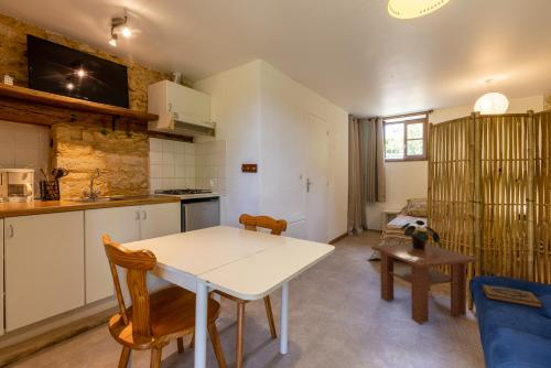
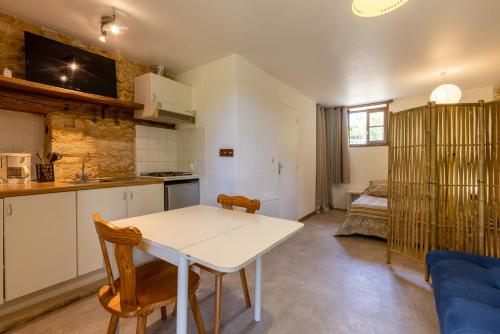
- coffee table (420, 279)
- hardback book (509, 294)
- potted plant (420, 234)
